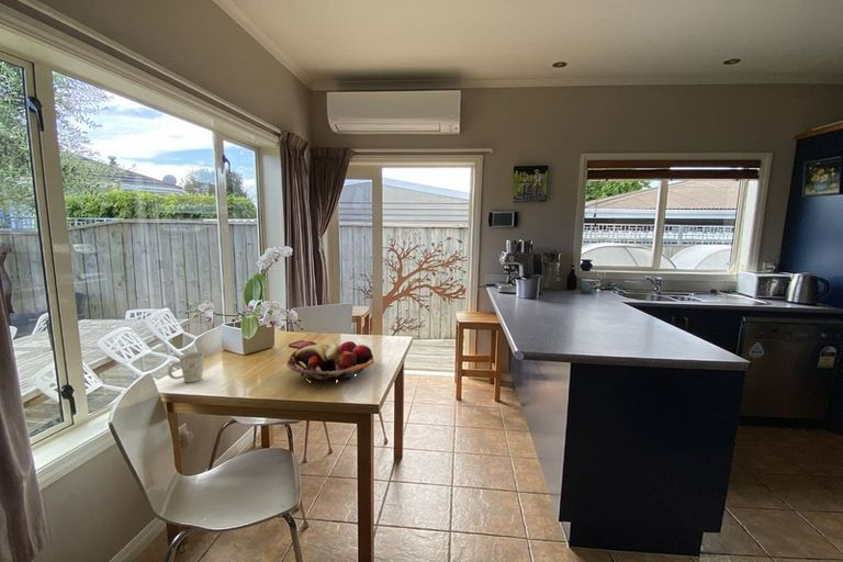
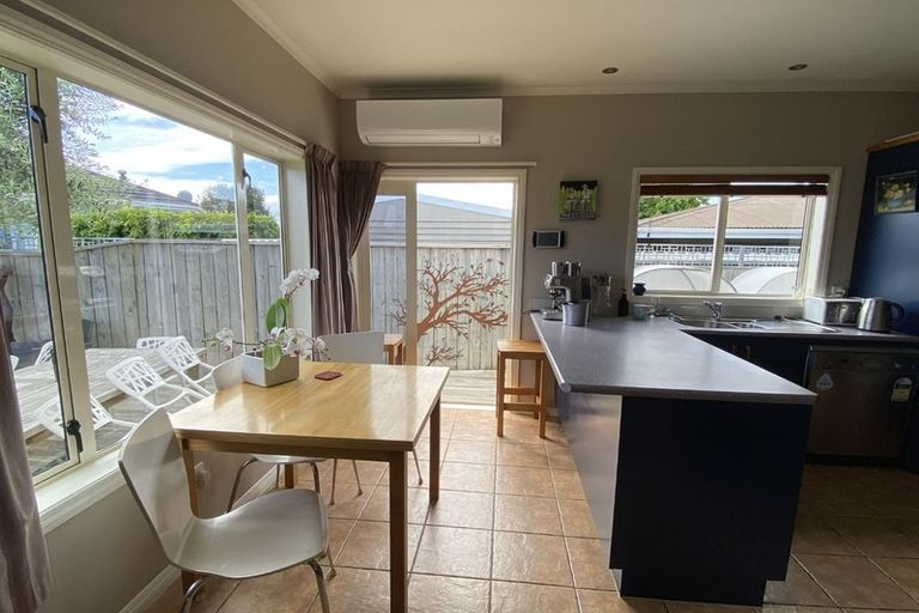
- mug (186, 369)
- fruit basket (331, 358)
